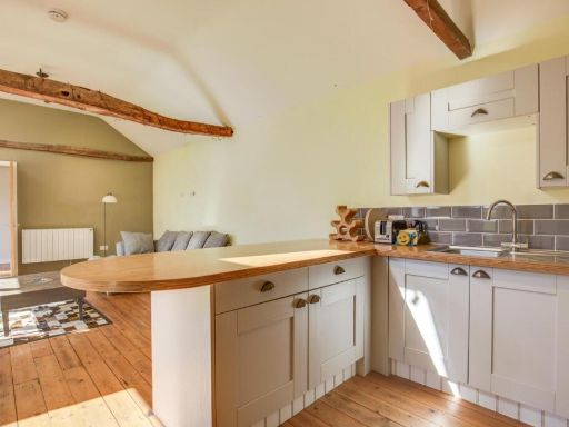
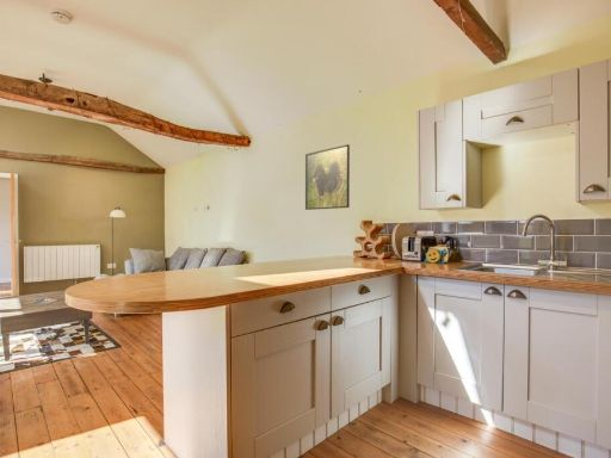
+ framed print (326, 179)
